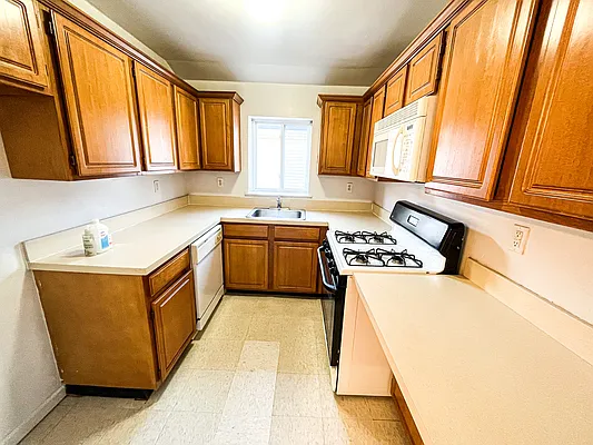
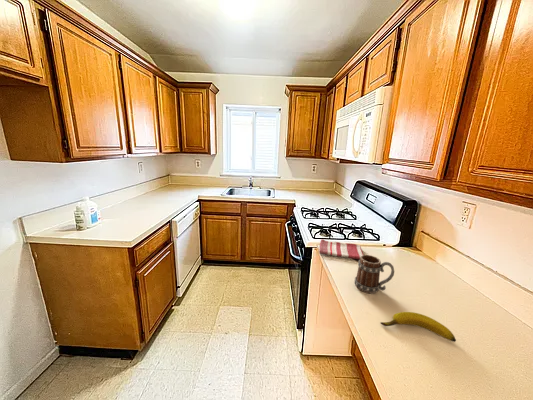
+ mug (373, 274)
+ banana (415, 323)
+ dish towel (340, 249)
